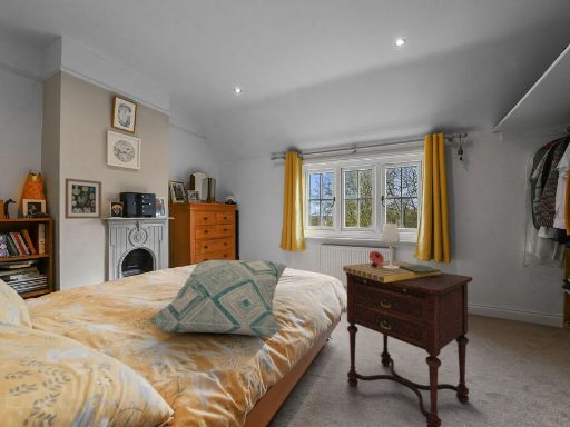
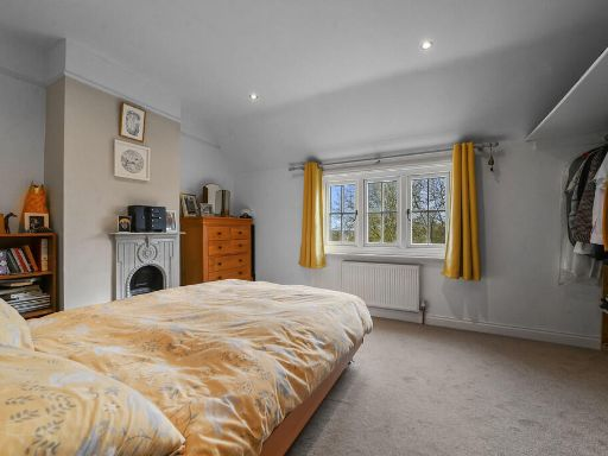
- cocktail glass (394, 244)
- side table (404, 332)
- decorative pillow (229, 291)
- wall art (83, 199)
